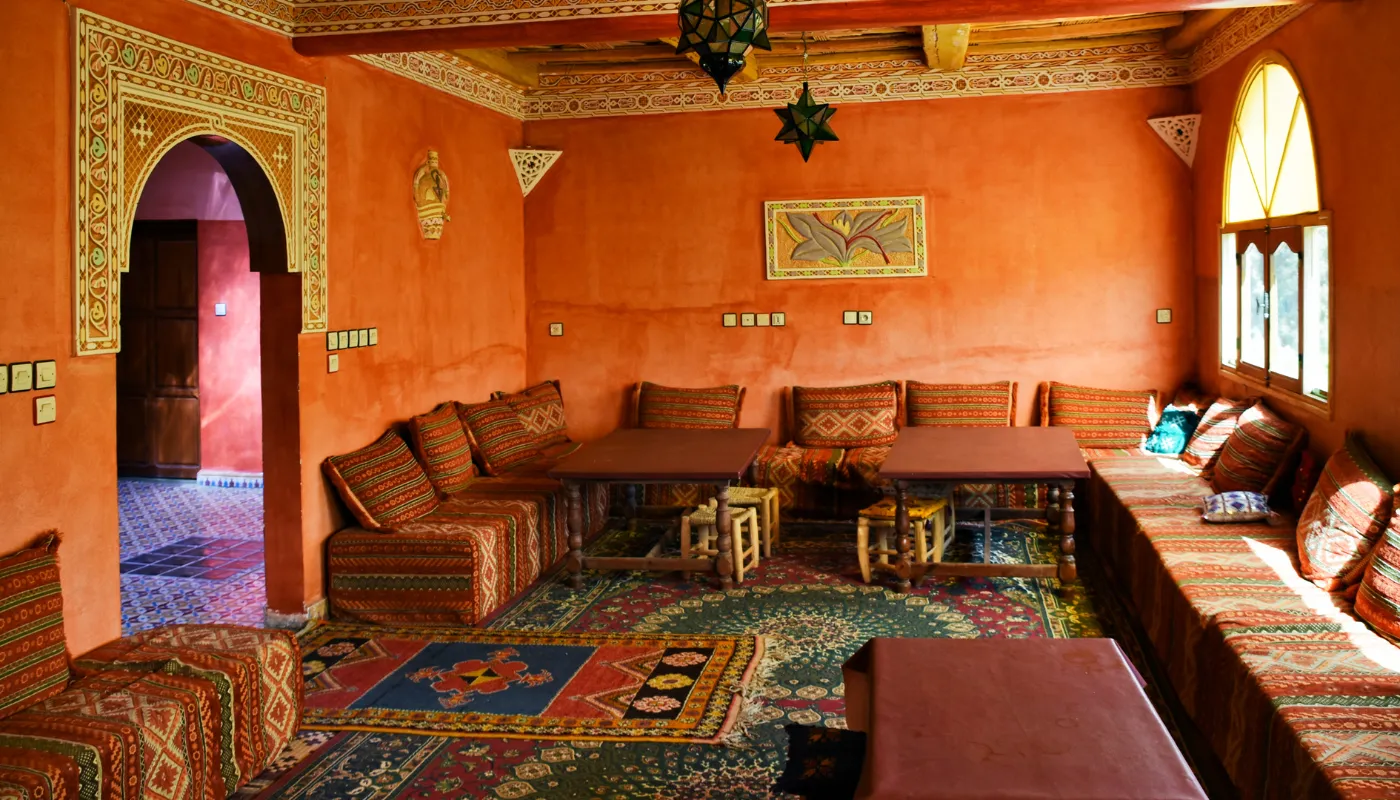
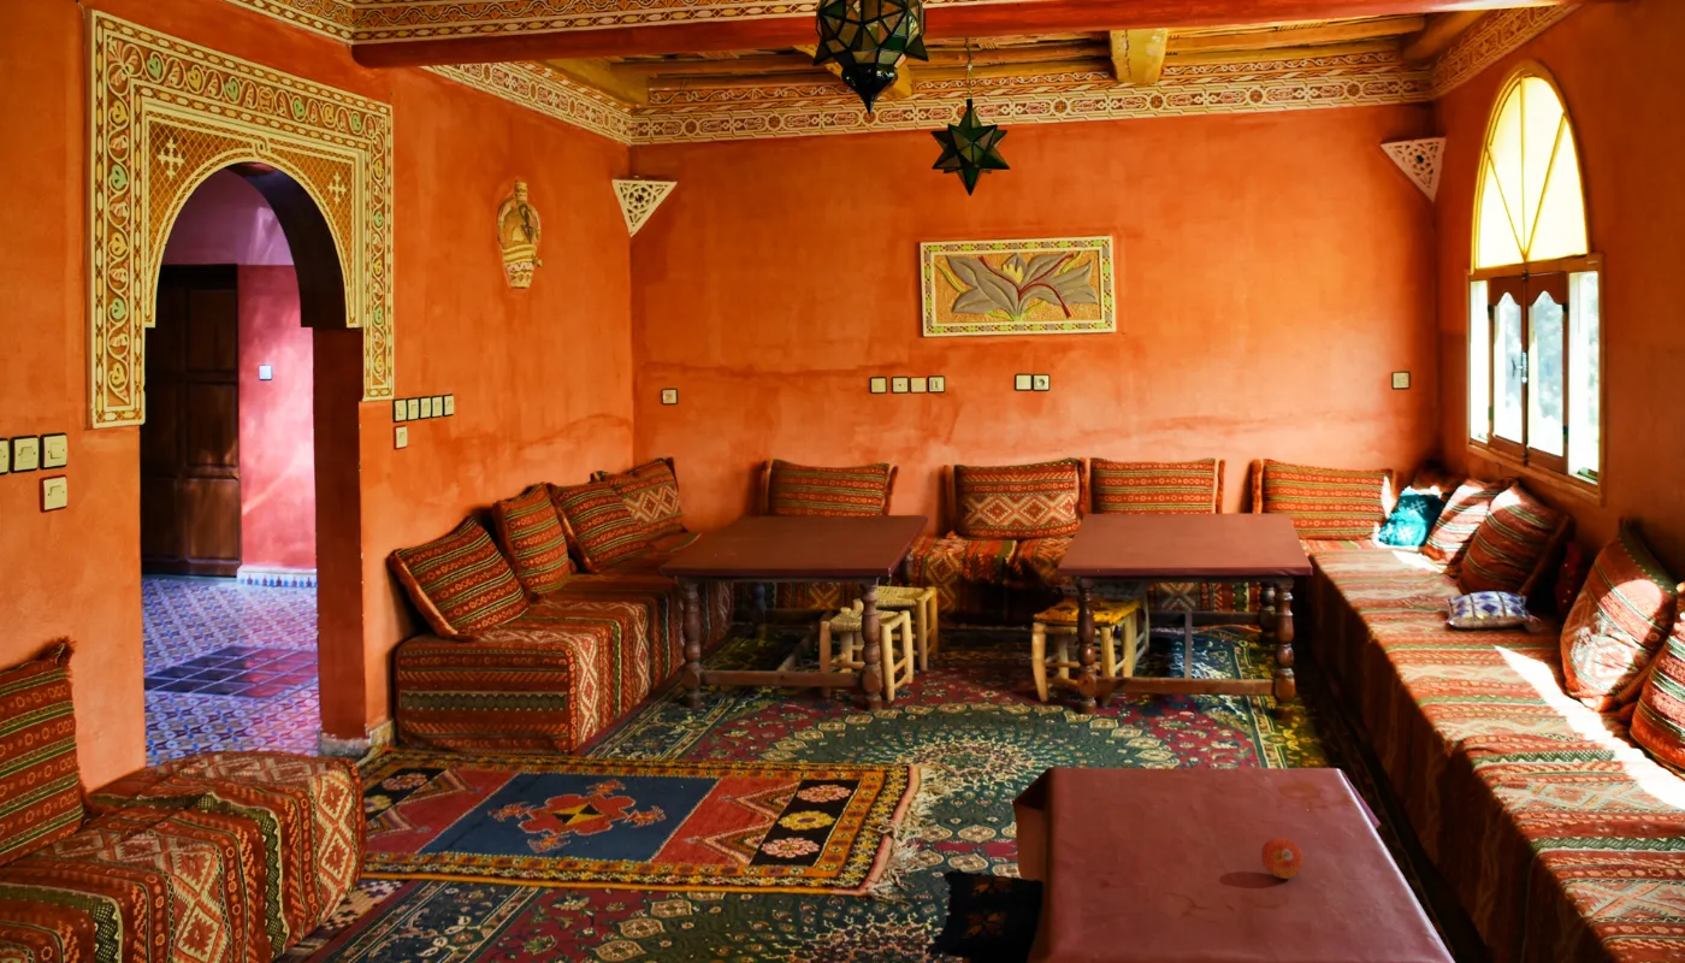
+ fruit (1282, 858)
